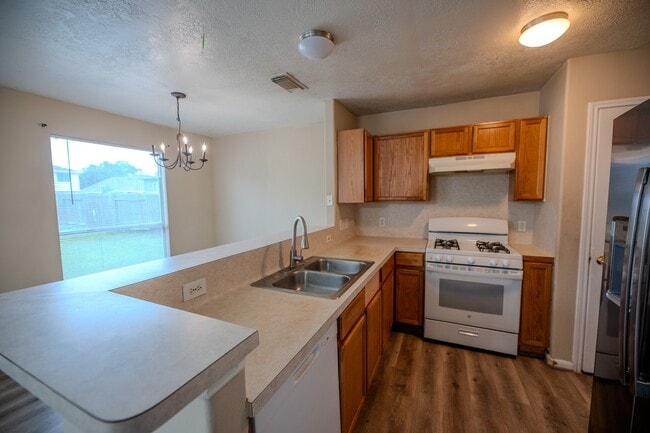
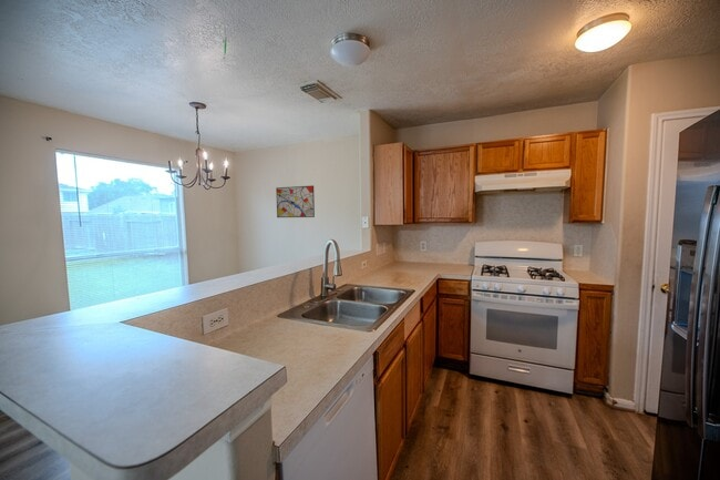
+ wall art (295, 202)
